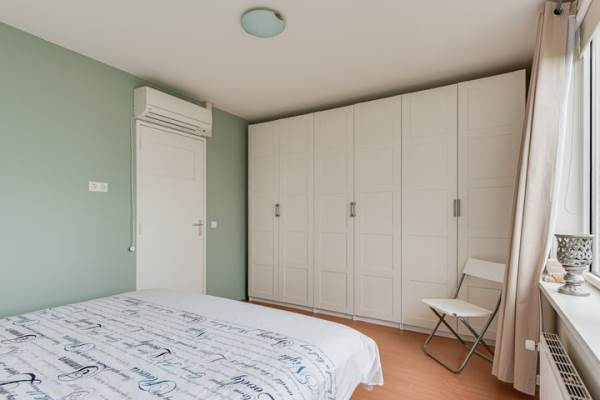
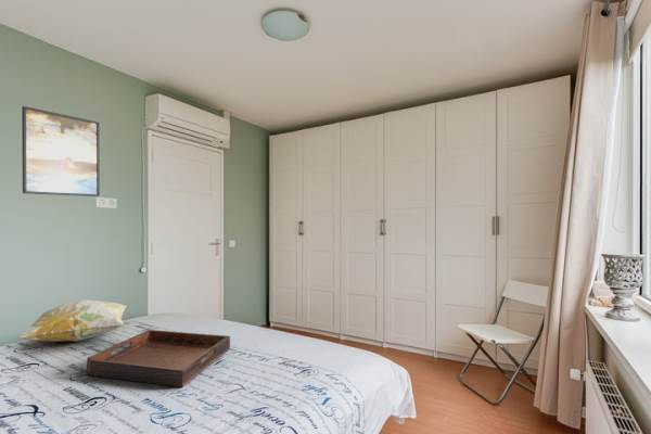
+ decorative pillow (80, 319)
+ serving tray (163, 354)
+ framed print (63, 154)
